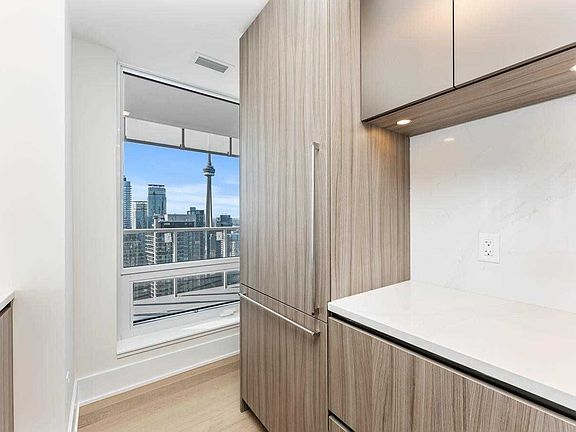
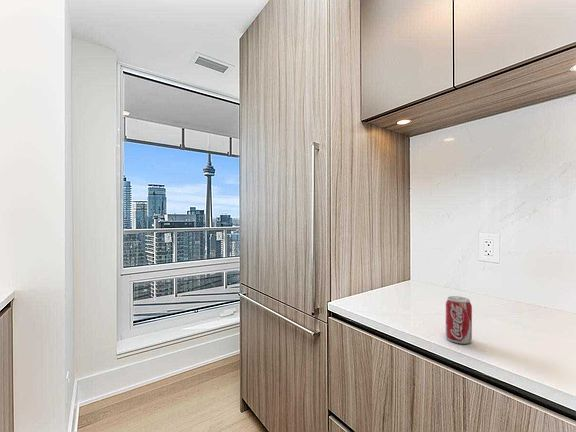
+ beverage can (458, 319)
